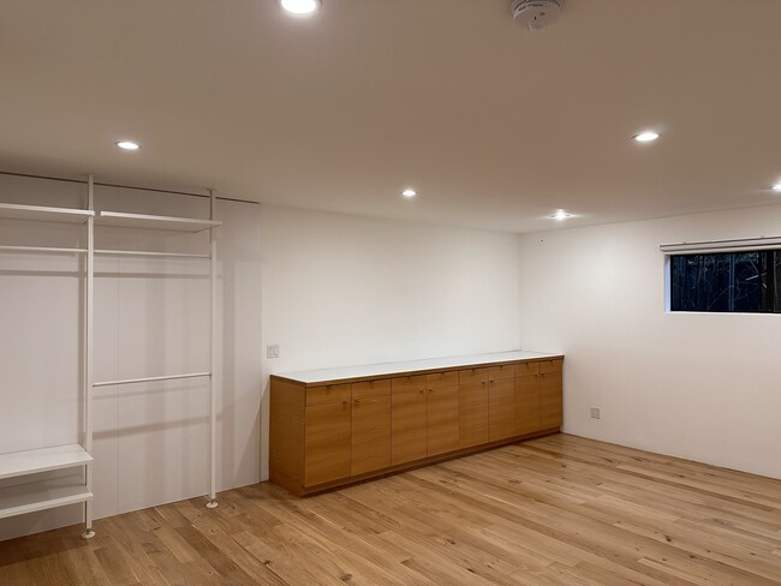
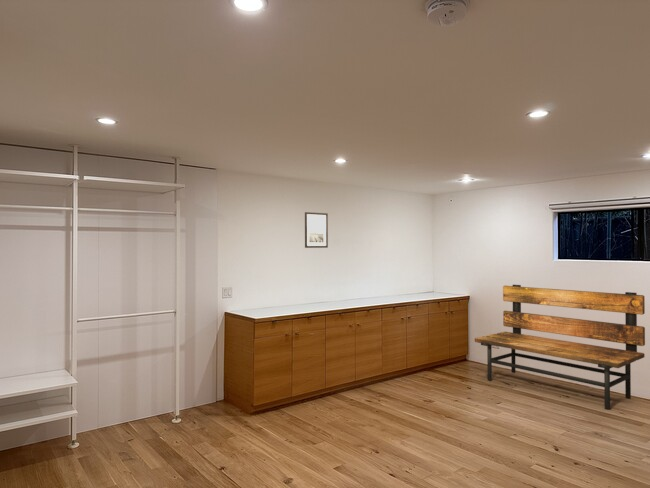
+ bench (553, 339)
+ wall art (316, 230)
